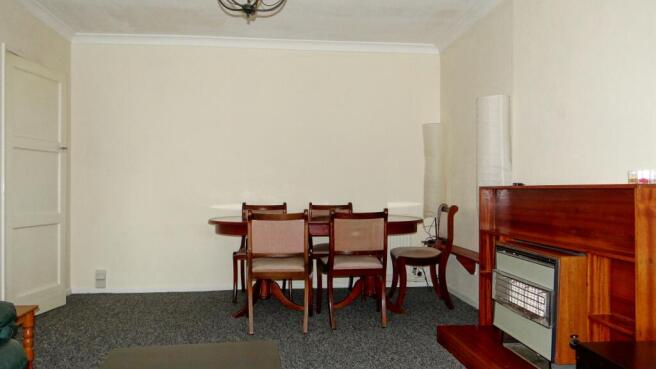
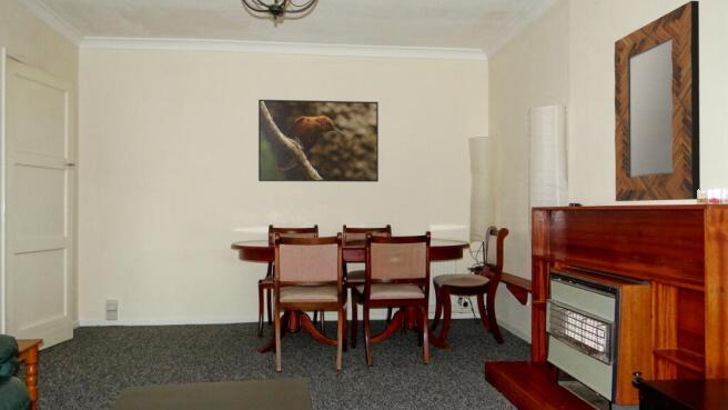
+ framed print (318, 141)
+ home mirror (651, 111)
